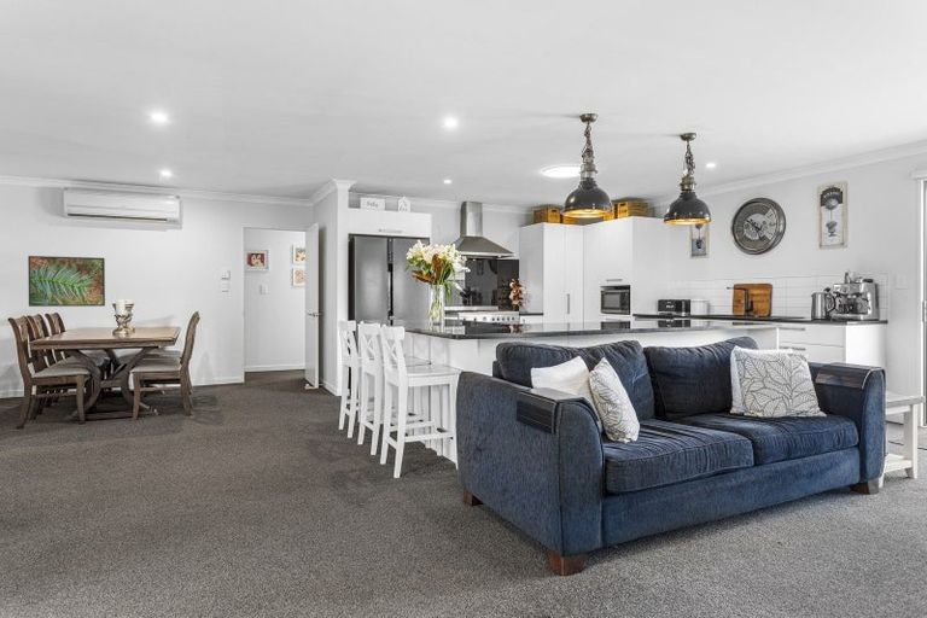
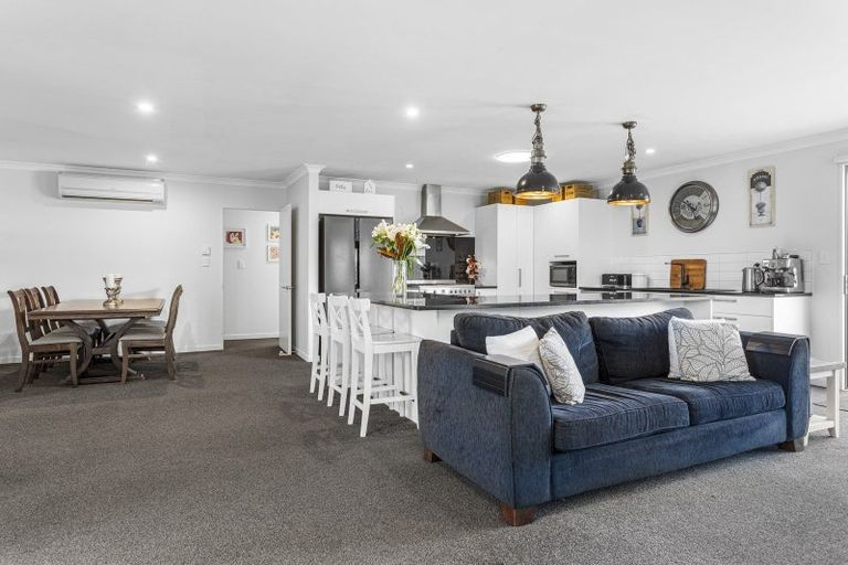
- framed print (66, 281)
